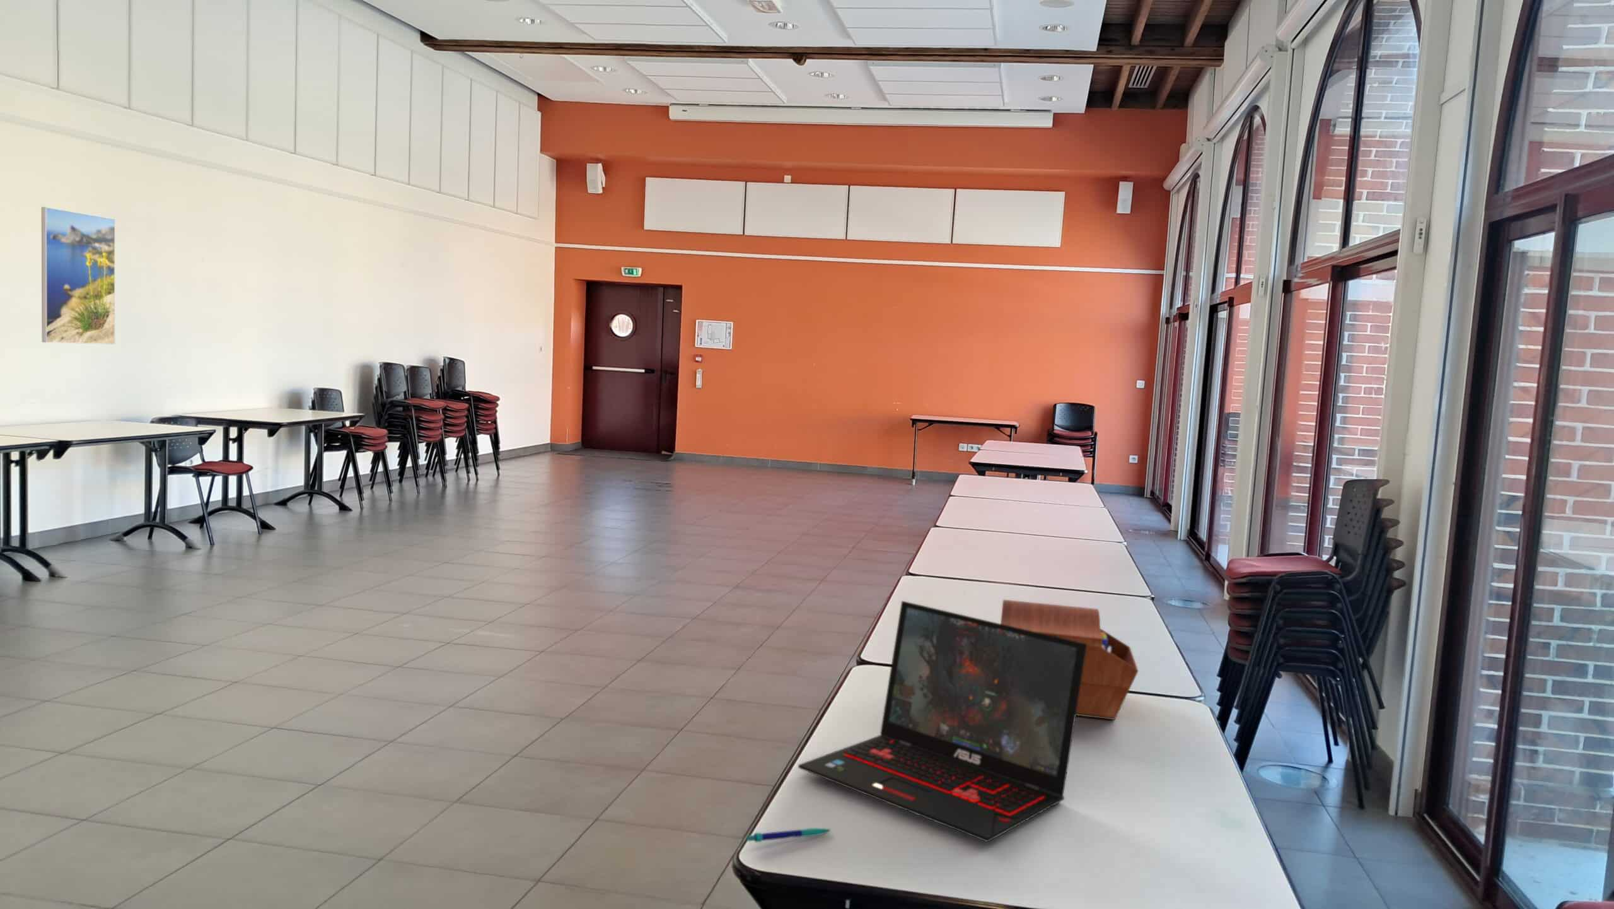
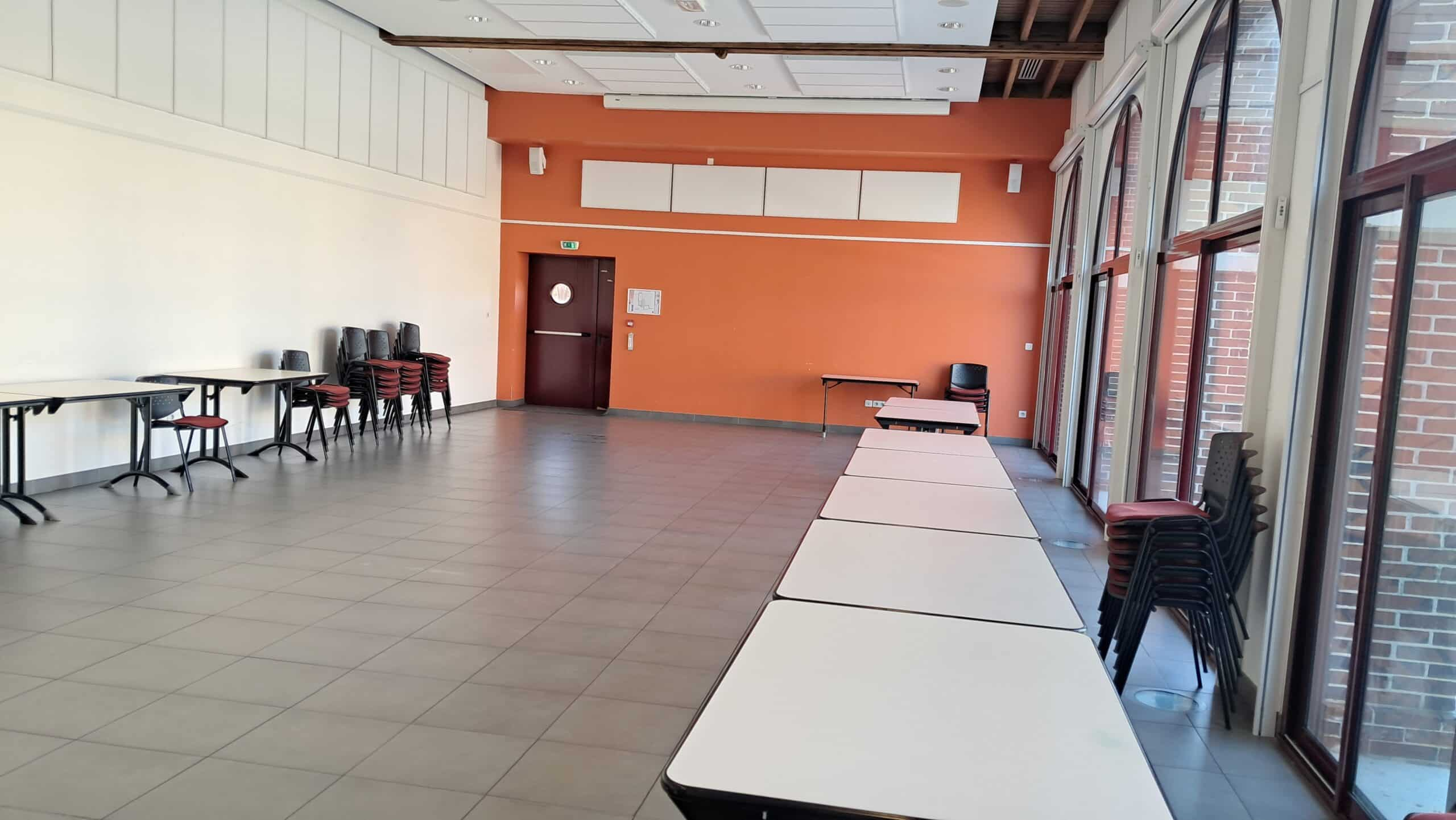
- laptop (939, 709)
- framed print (80, 278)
- sewing box (1070, 640)
- pen (791, 834)
